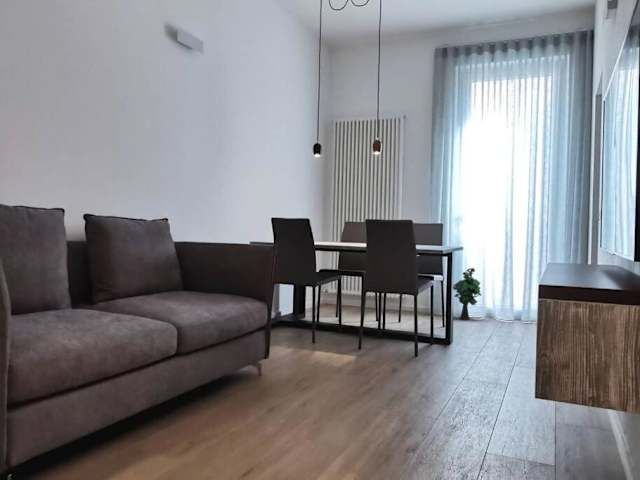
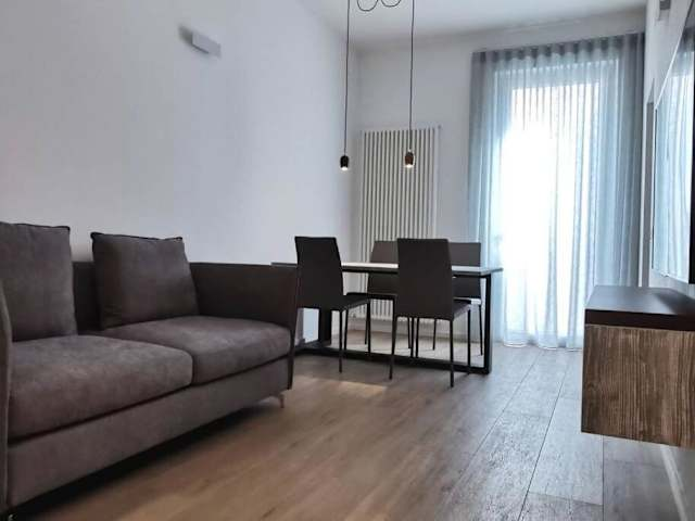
- decorative plant (465, 292)
